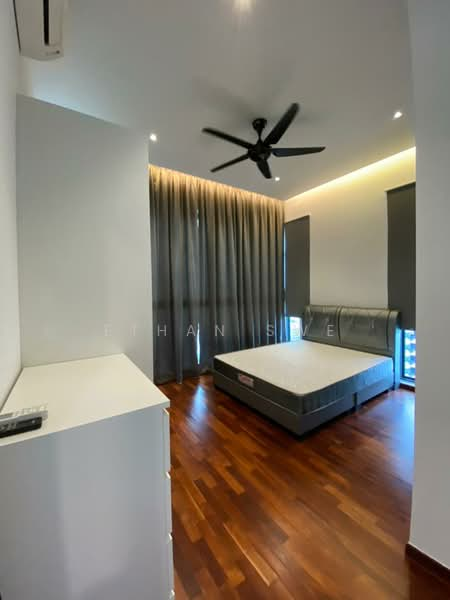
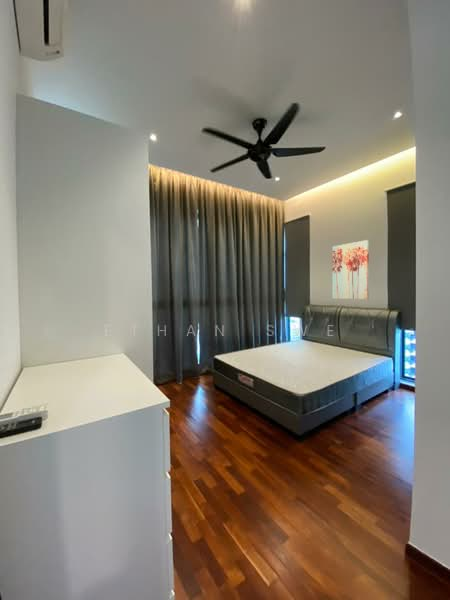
+ wall art (349, 271)
